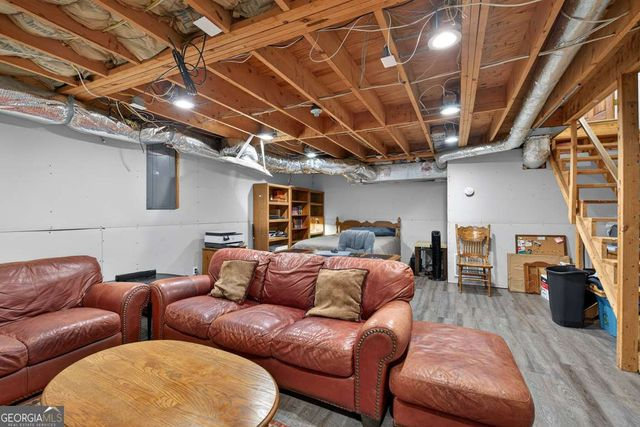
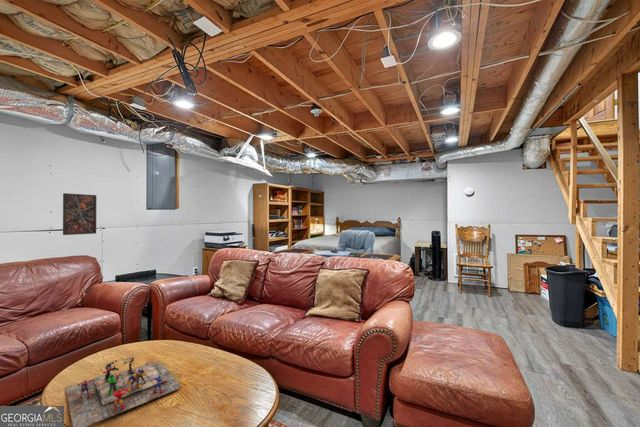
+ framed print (80, 214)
+ board game (122, 377)
